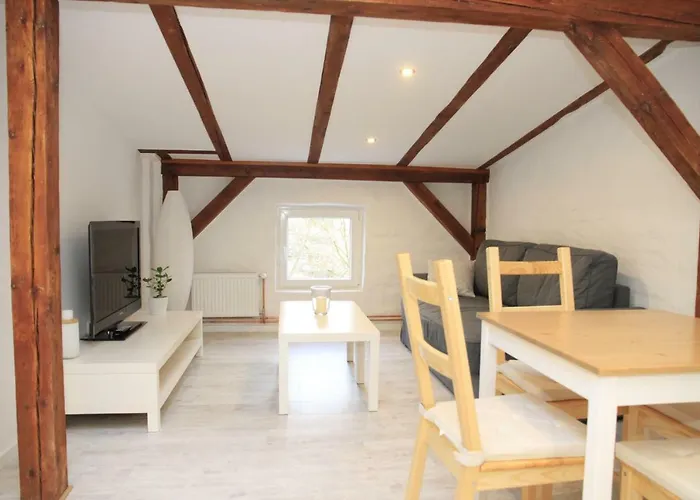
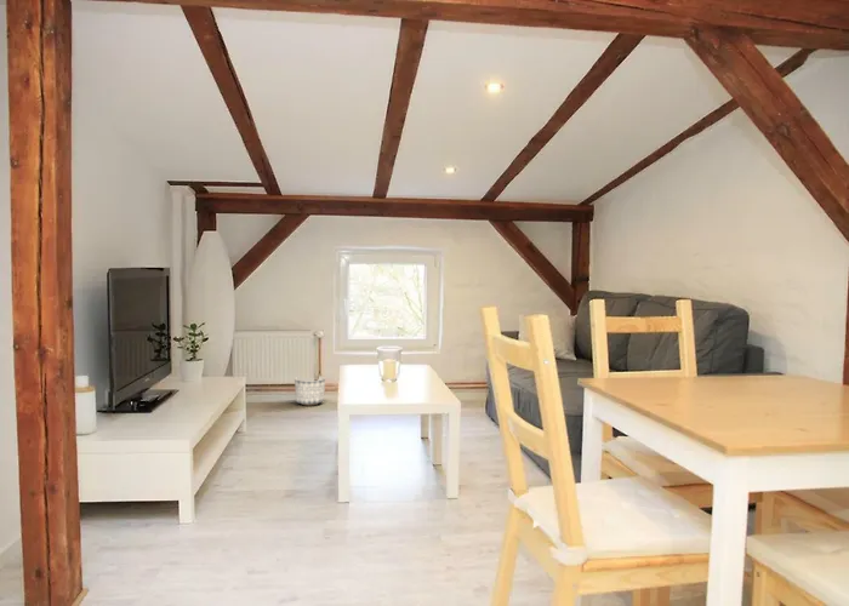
+ planter (309, 390)
